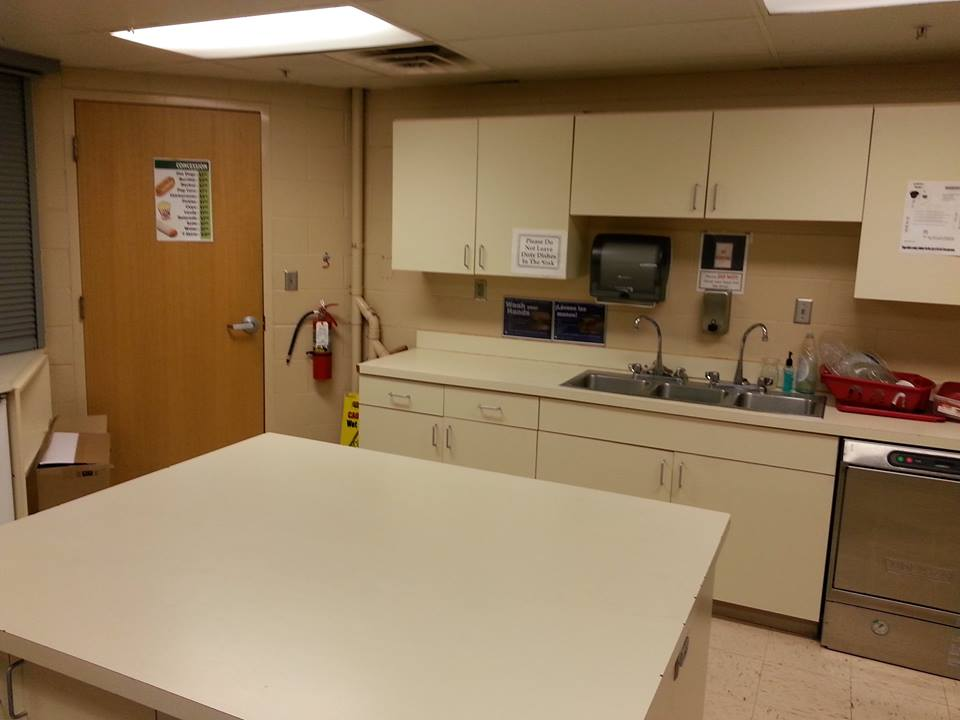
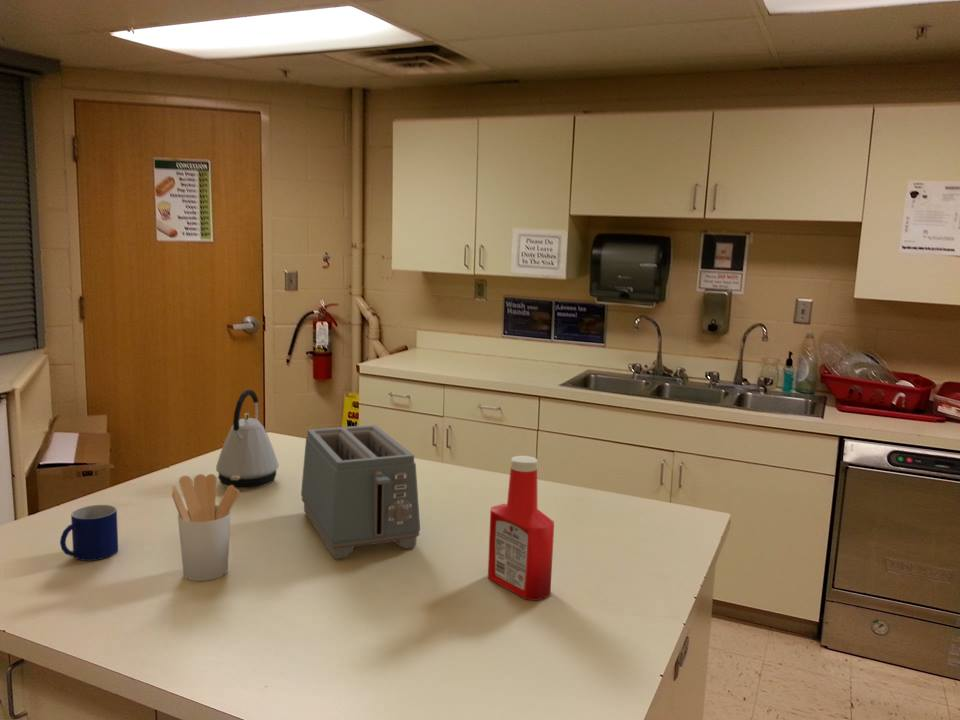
+ mug (87, 535)
+ soap bottle (521, 522)
+ kettle (247, 436)
+ toaster (360, 488)
+ utensil holder (202, 523)
